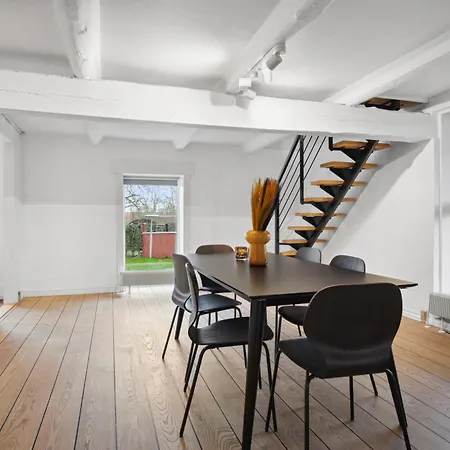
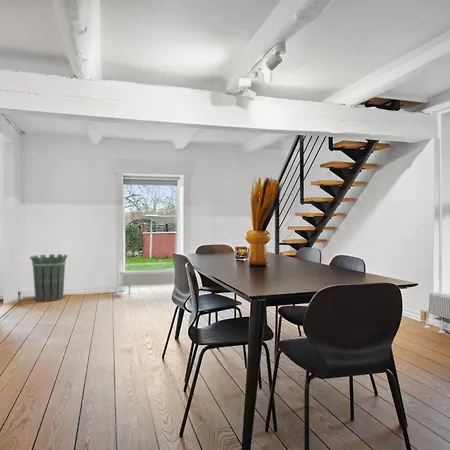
+ waste bin (49, 277)
